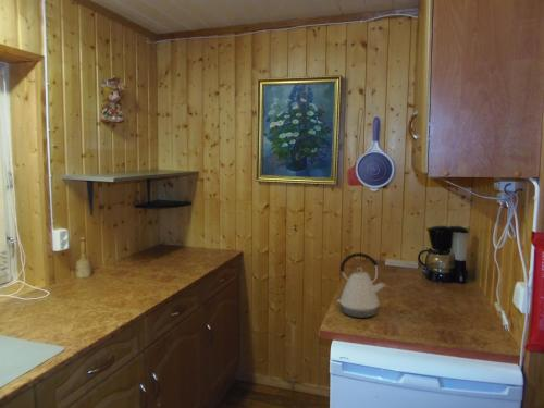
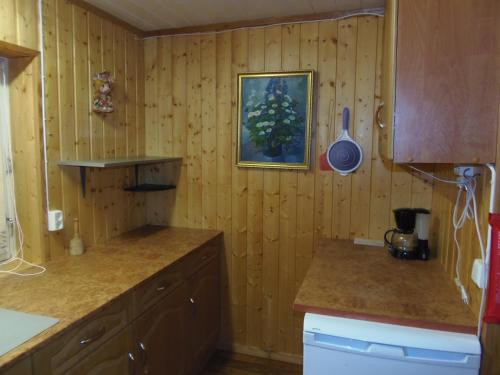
- kettle (360, 283)
